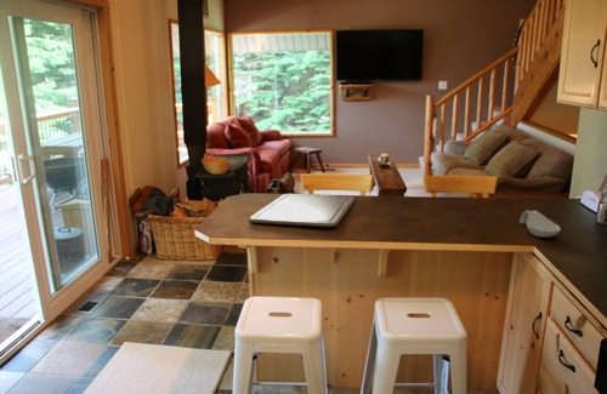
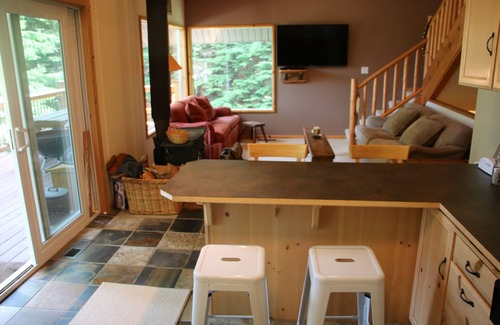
- chopping board (306, 207)
- spoon rest (537, 222)
